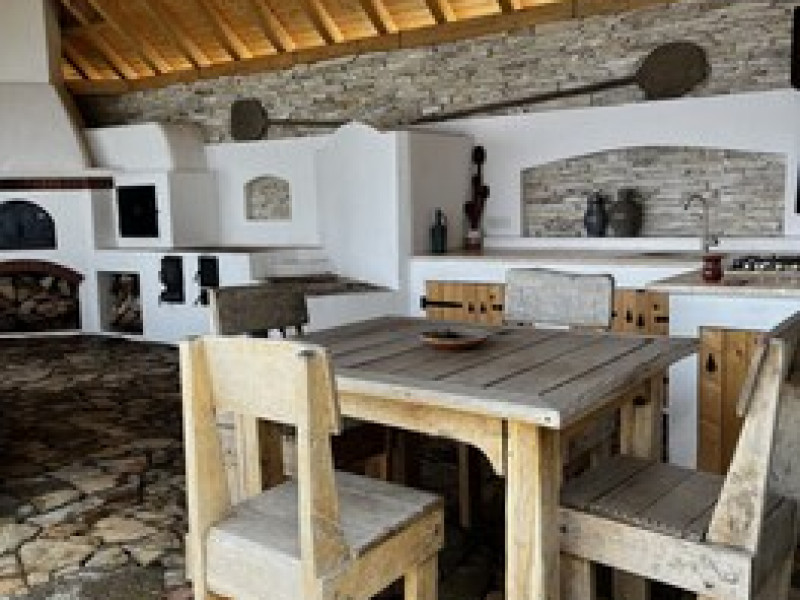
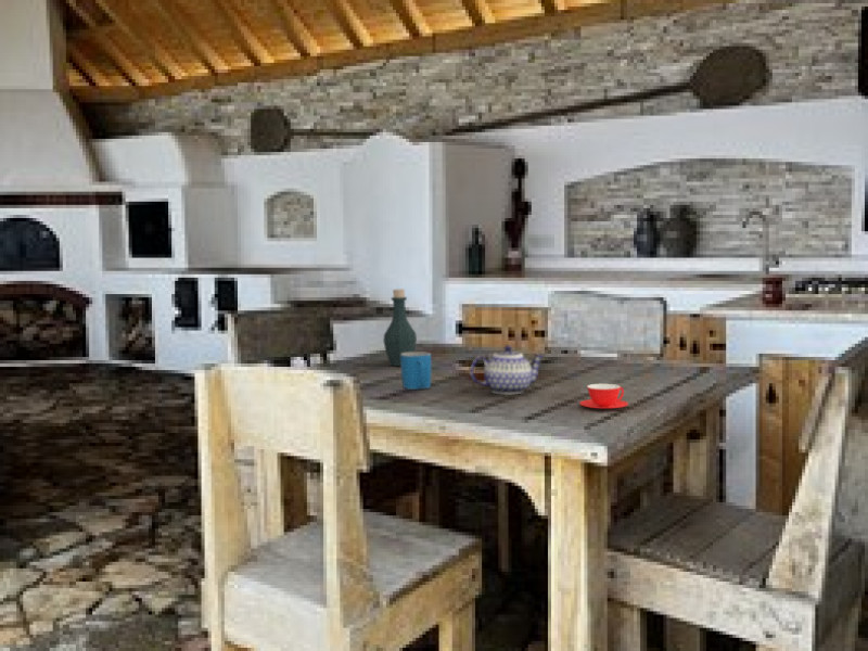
+ teacup (603, 396)
+ teapot (508, 368)
+ bottle (399, 327)
+ mug (418, 371)
